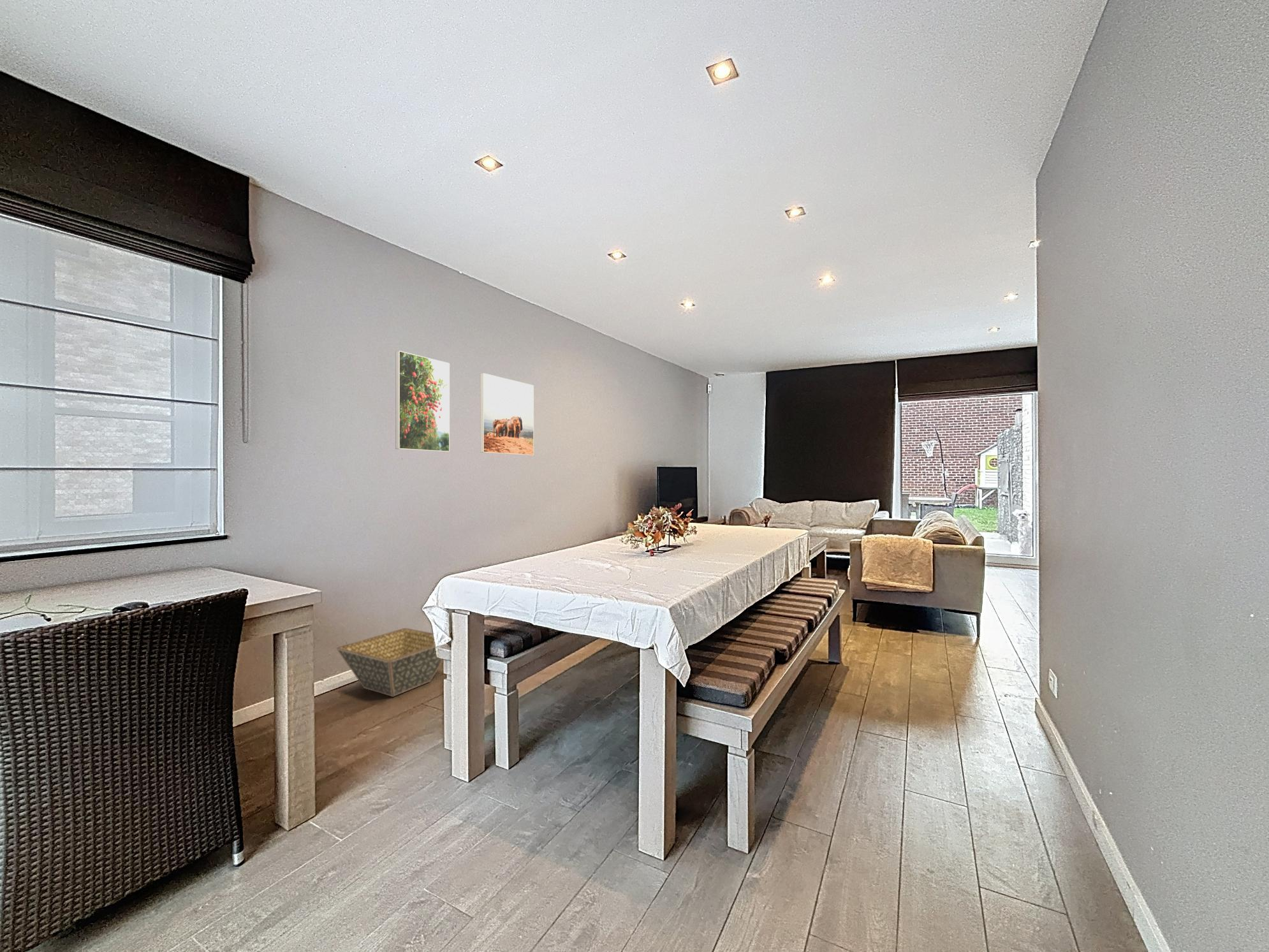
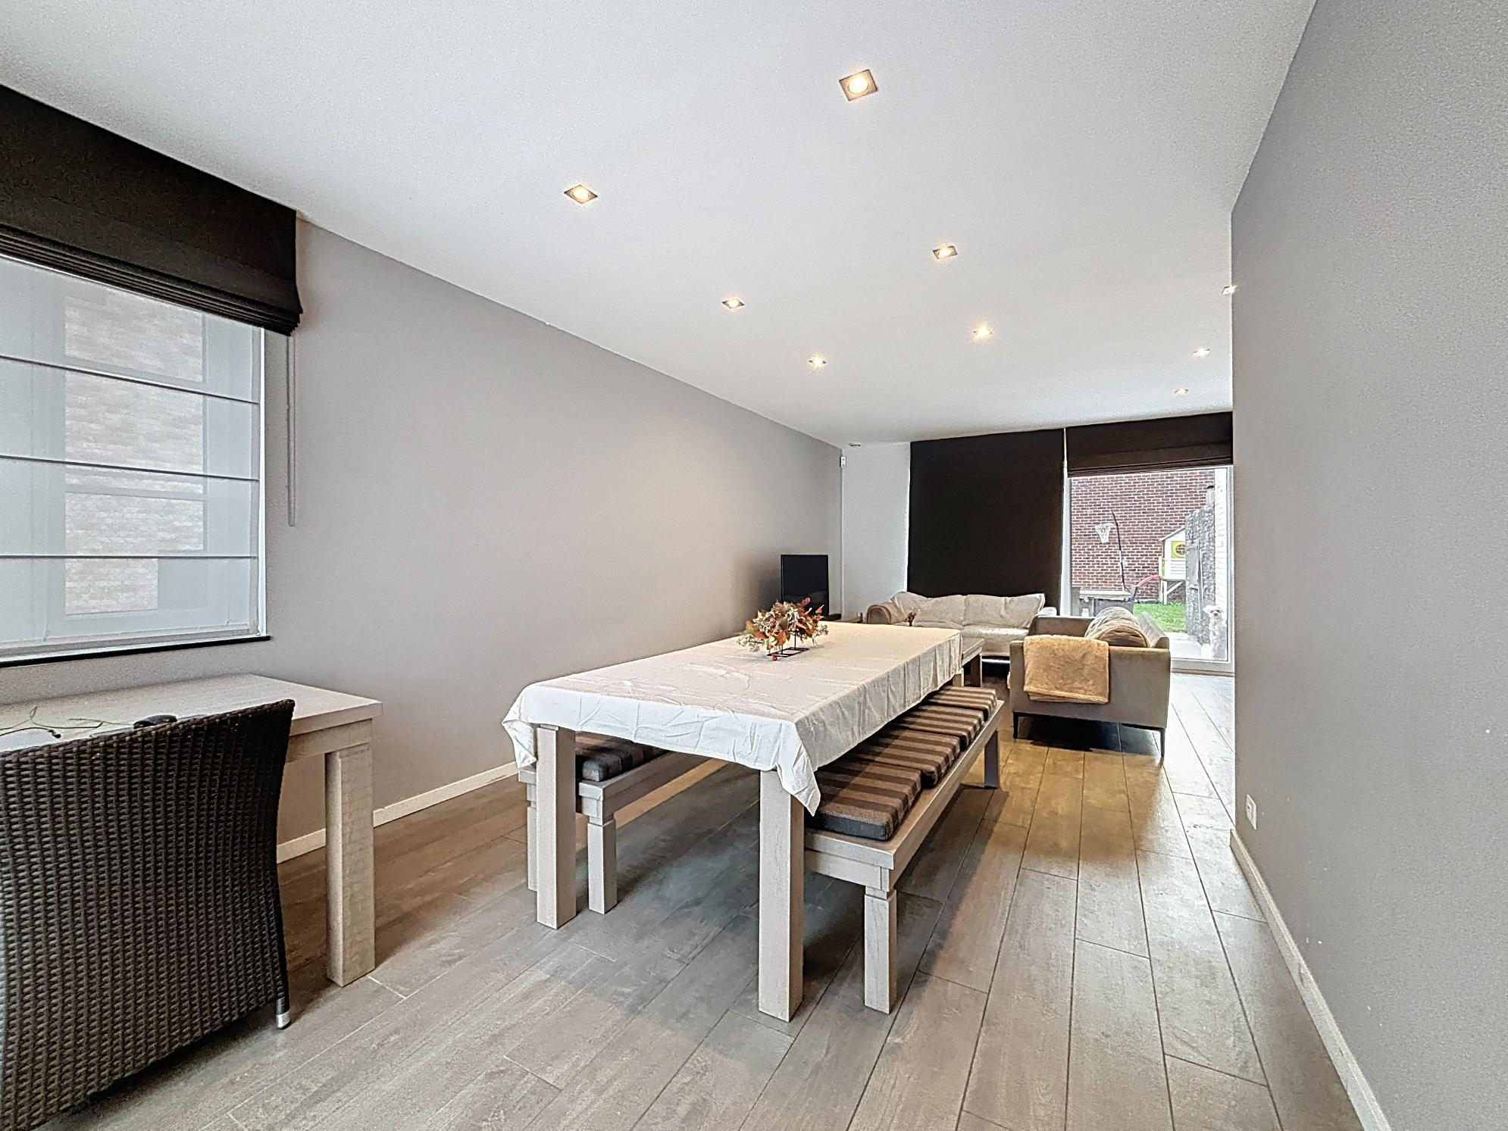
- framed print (423, 404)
- basket (397, 663)
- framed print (508, 416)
